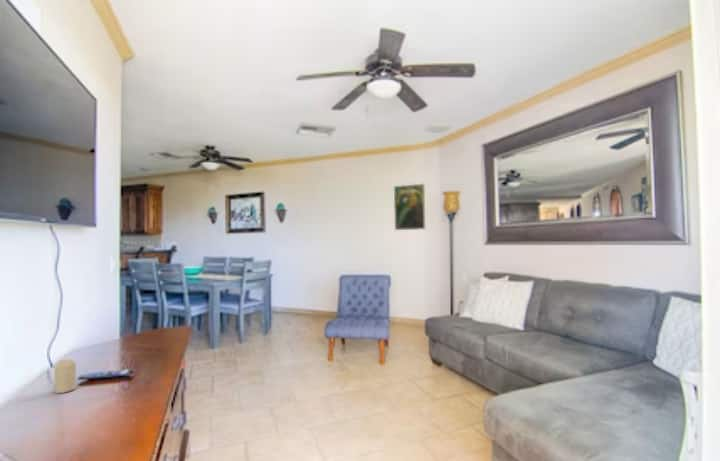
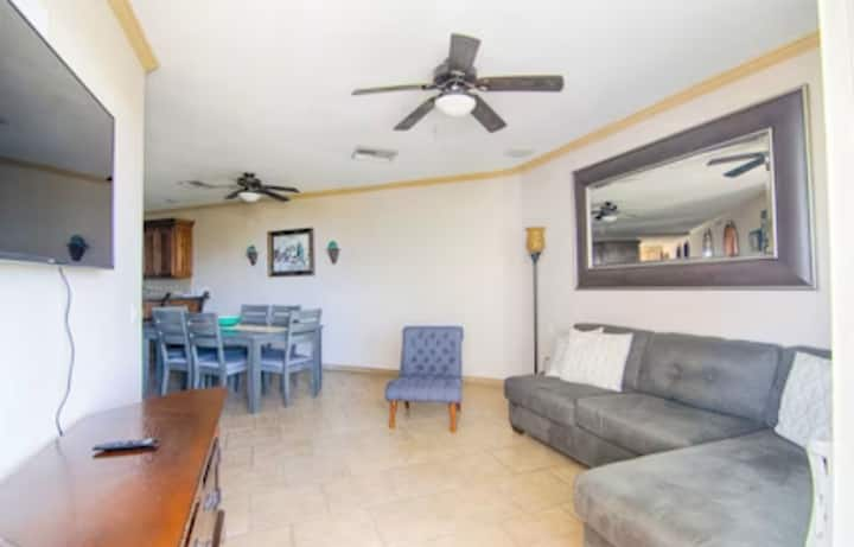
- candle (65, 374)
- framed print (409, 207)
